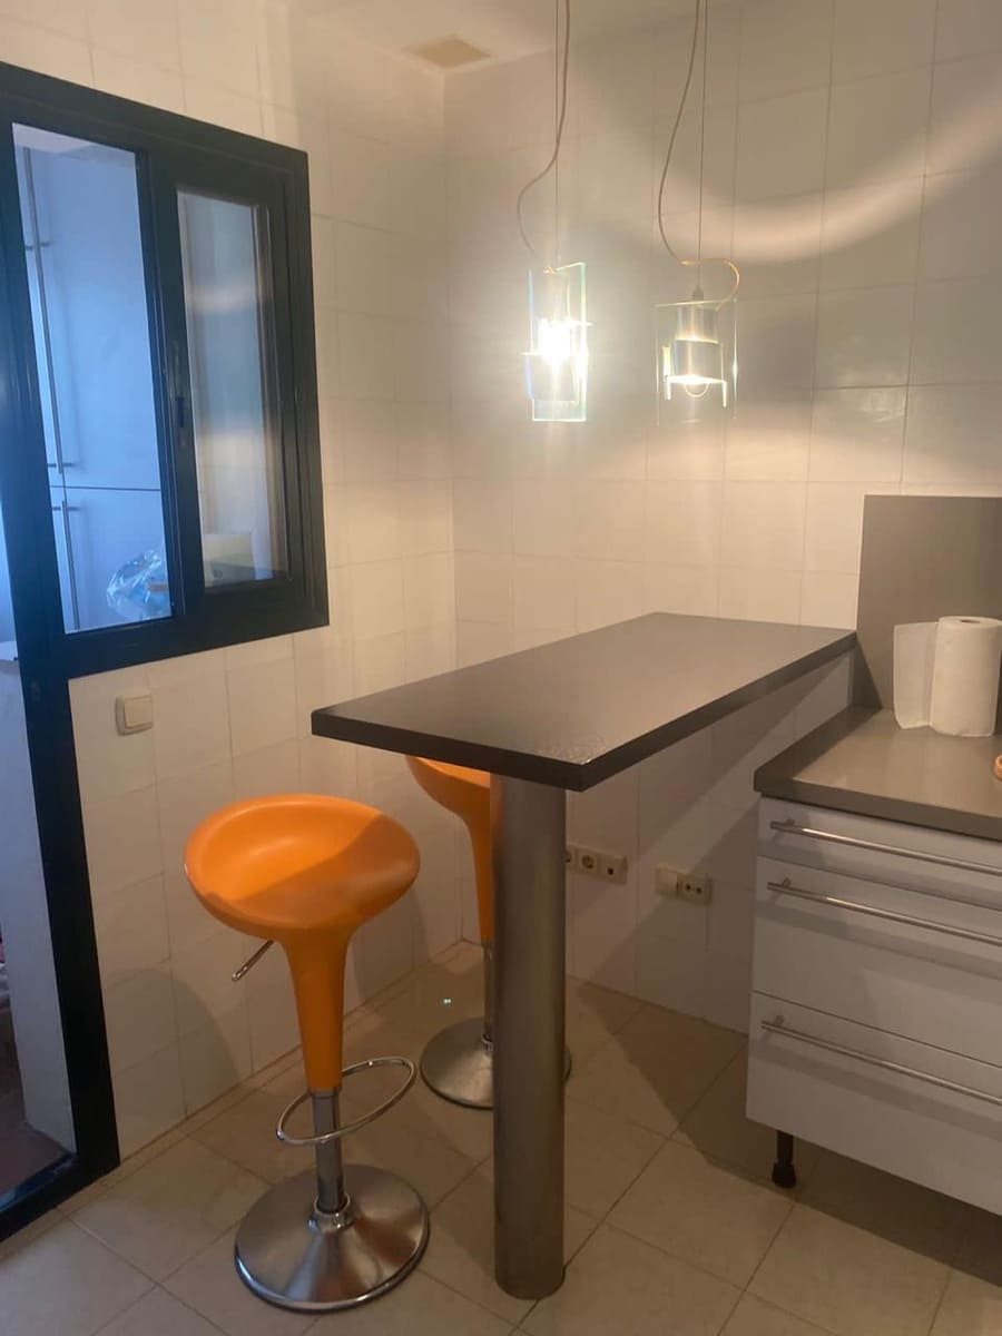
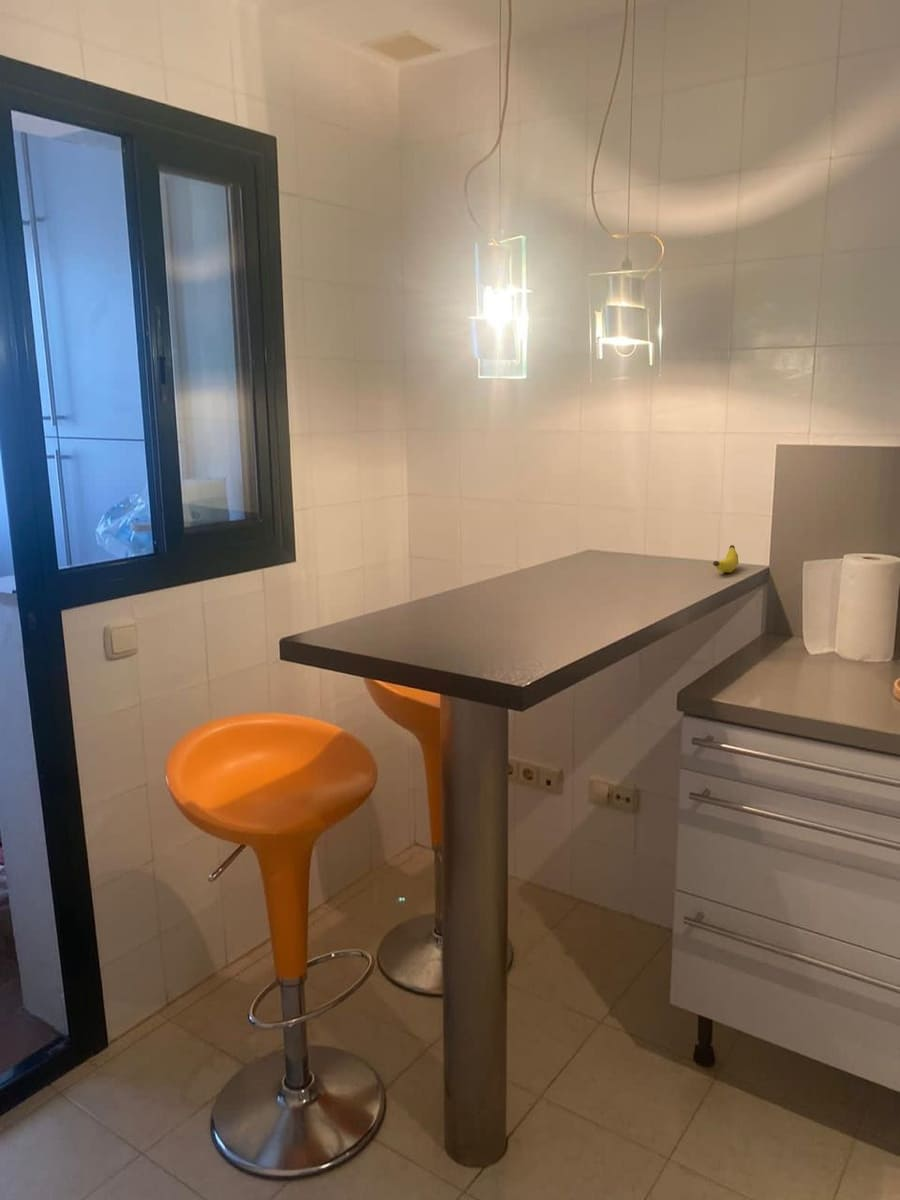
+ banana (729, 560)
